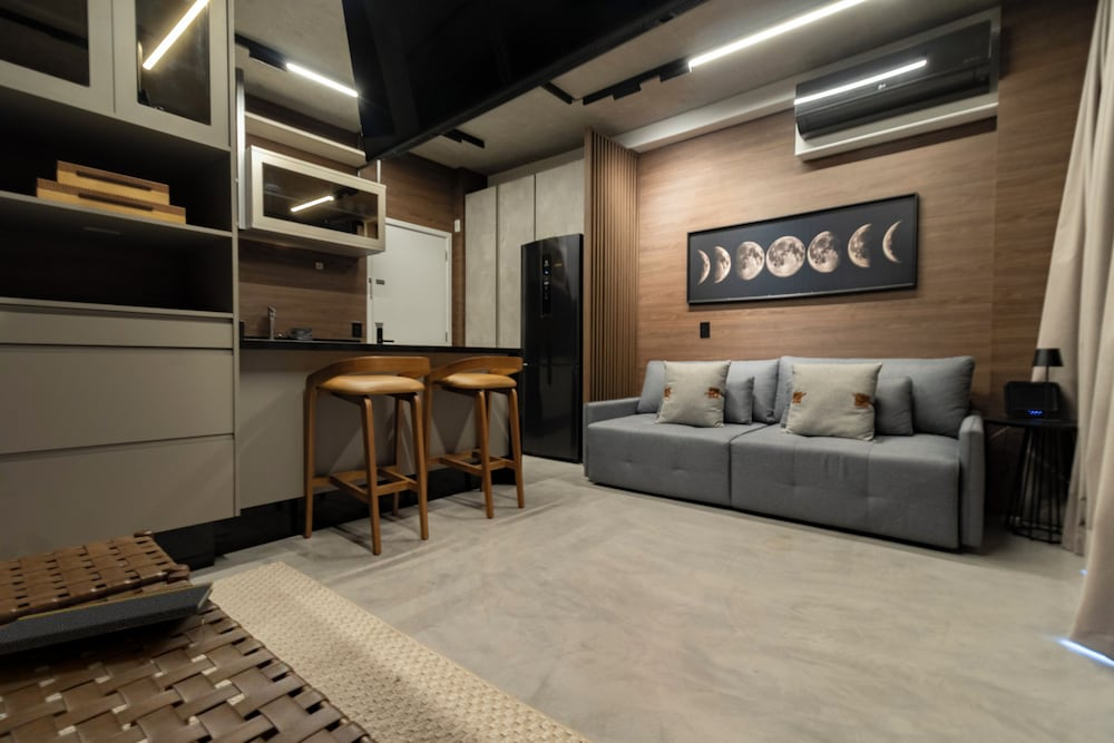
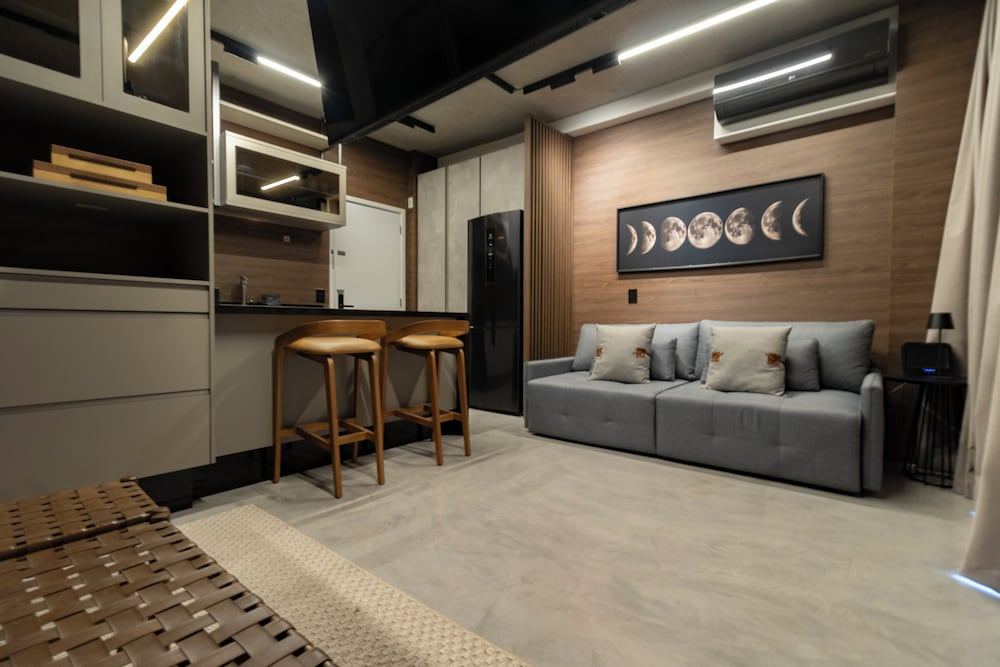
- notepad (109, 615)
